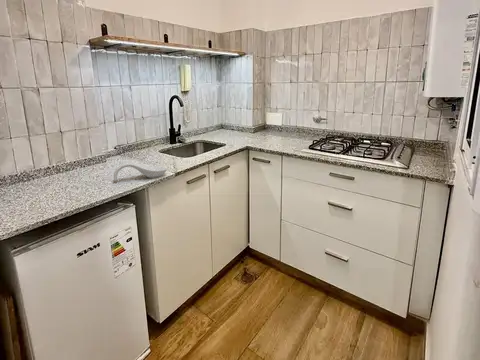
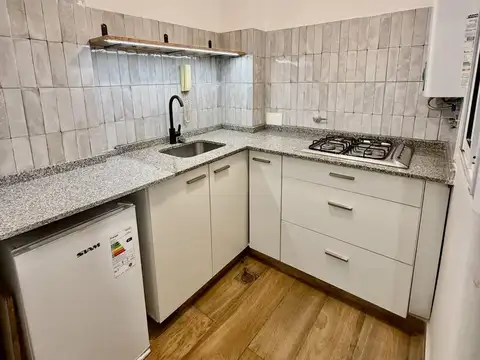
- spoon rest (140, 170)
